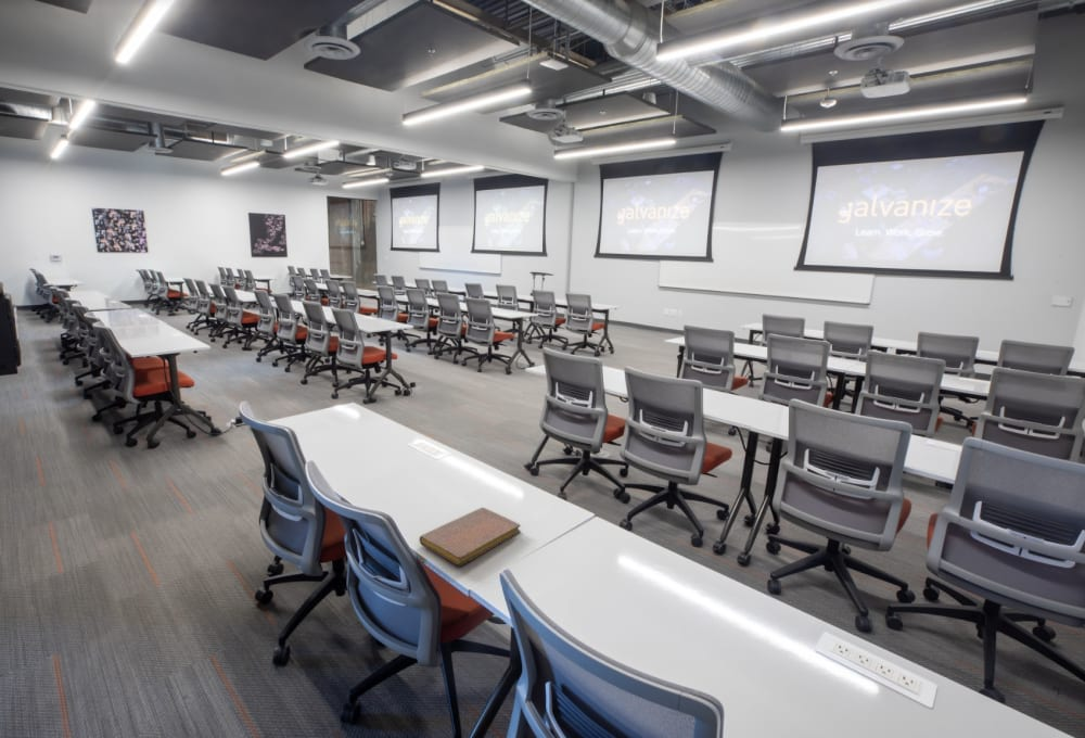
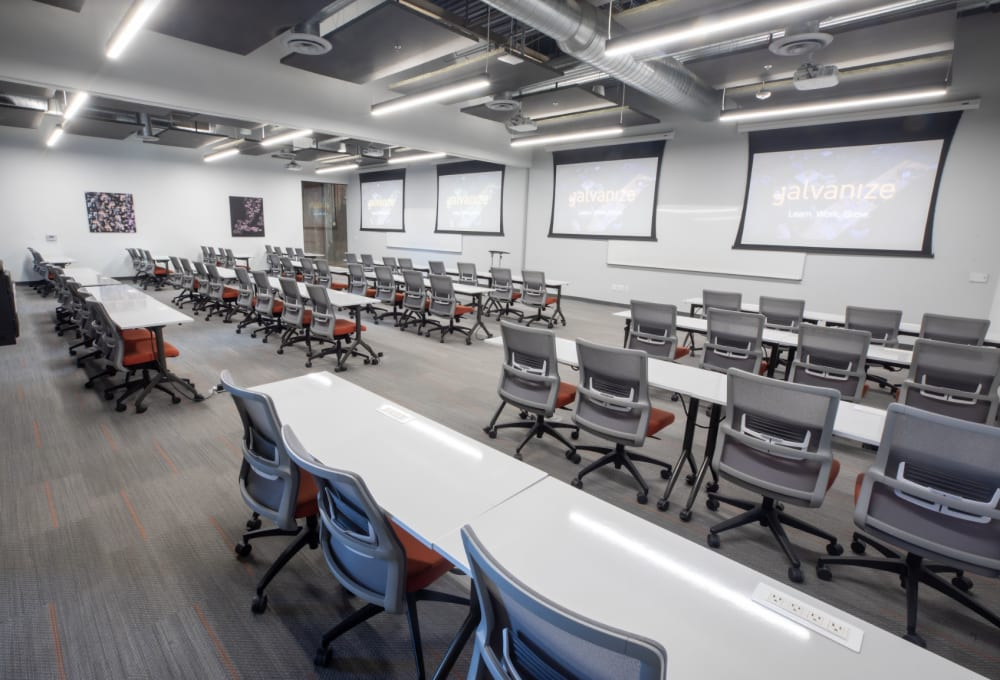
- notebook (471, 533)
